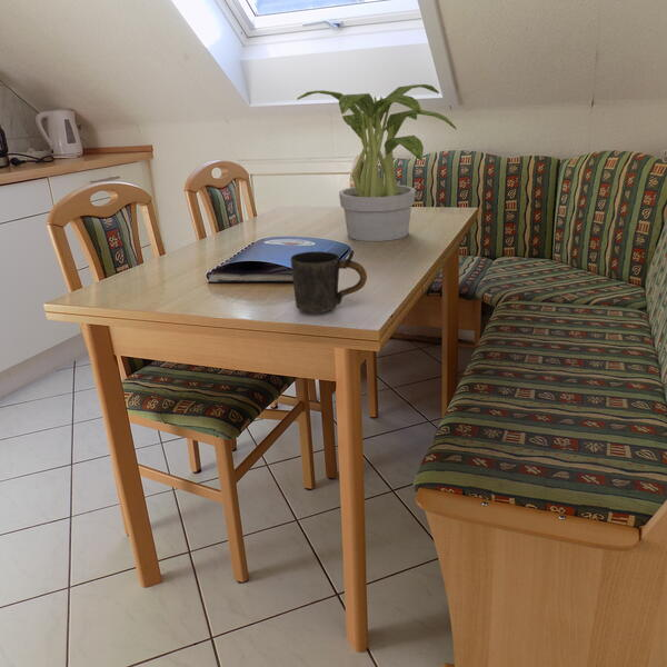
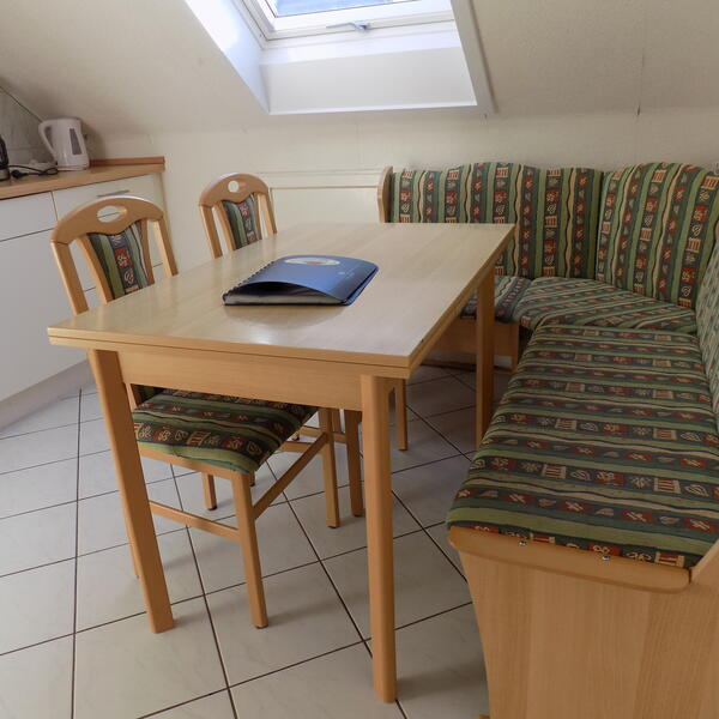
- mug (327, 281)
- potted plant (377, 163)
